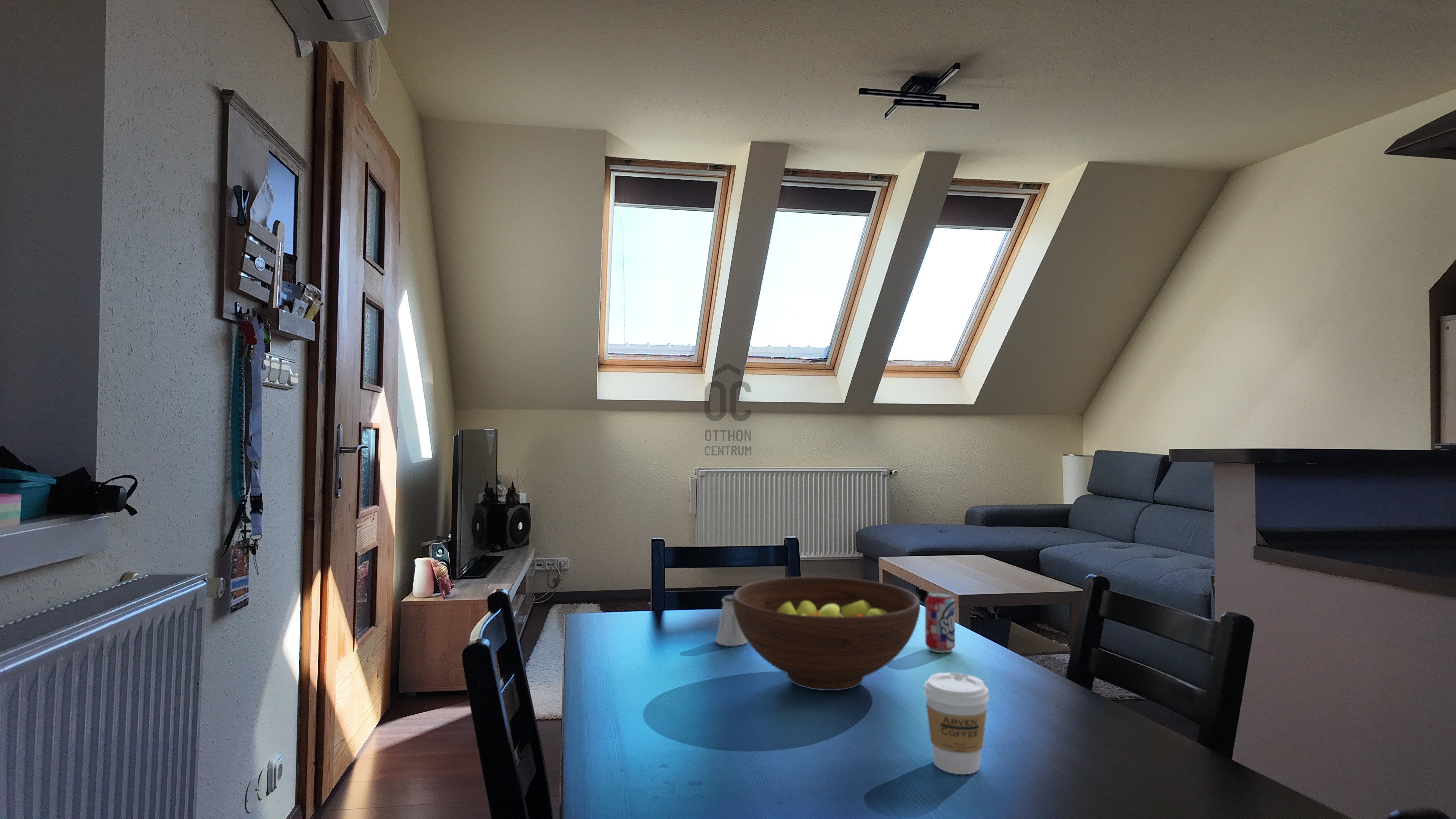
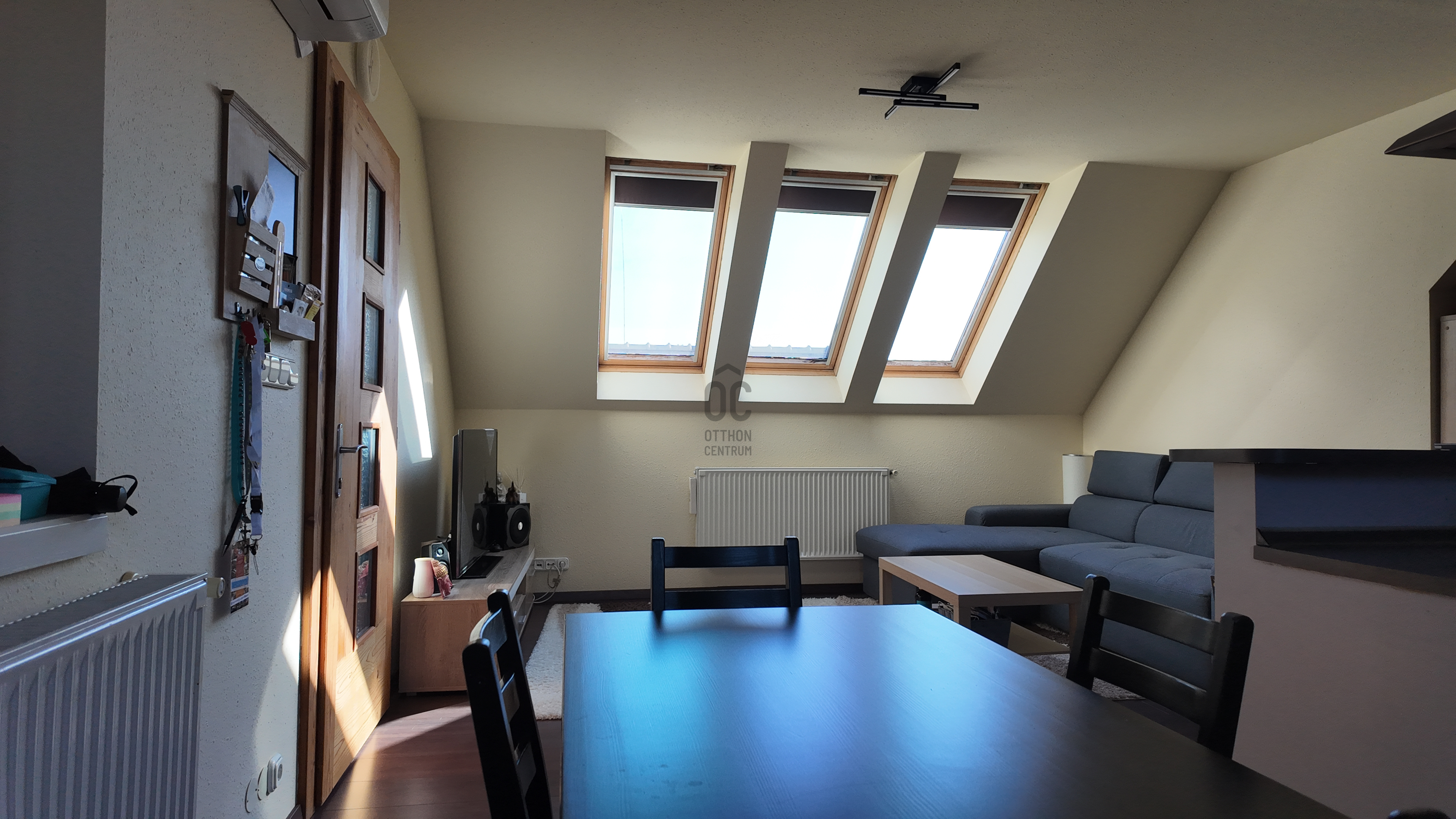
- coffee cup (956, 722)
- beverage can (940, 621)
- saltshaker (731, 619)
- fruit bowl (825, 638)
